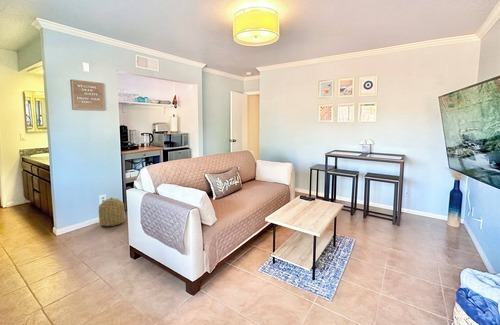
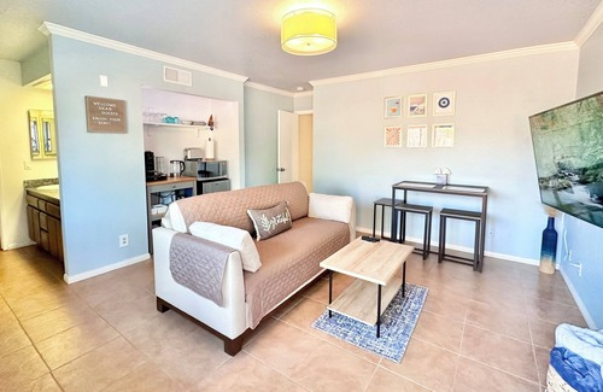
- basket (111, 210)
